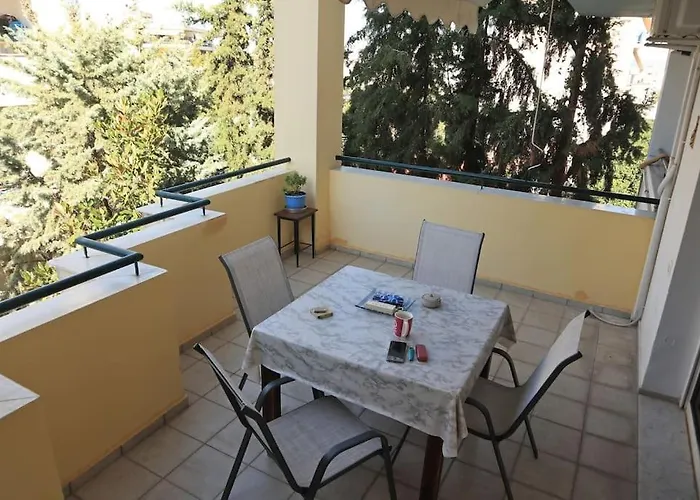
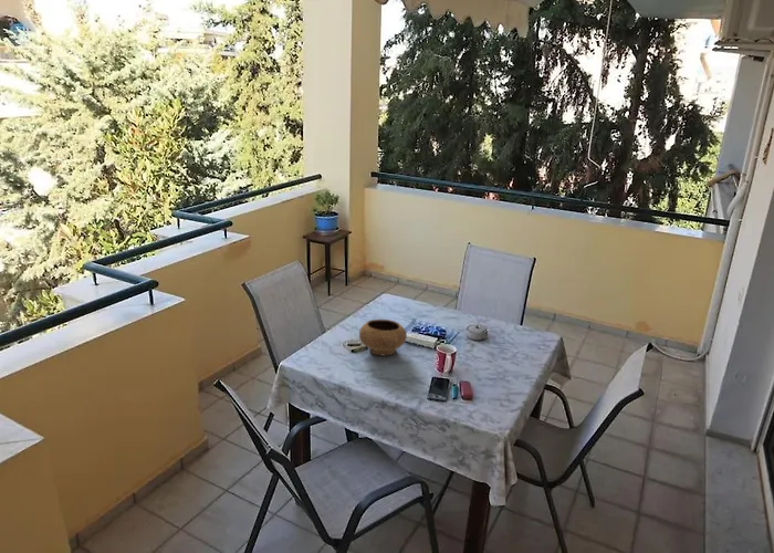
+ bowl (383, 337)
